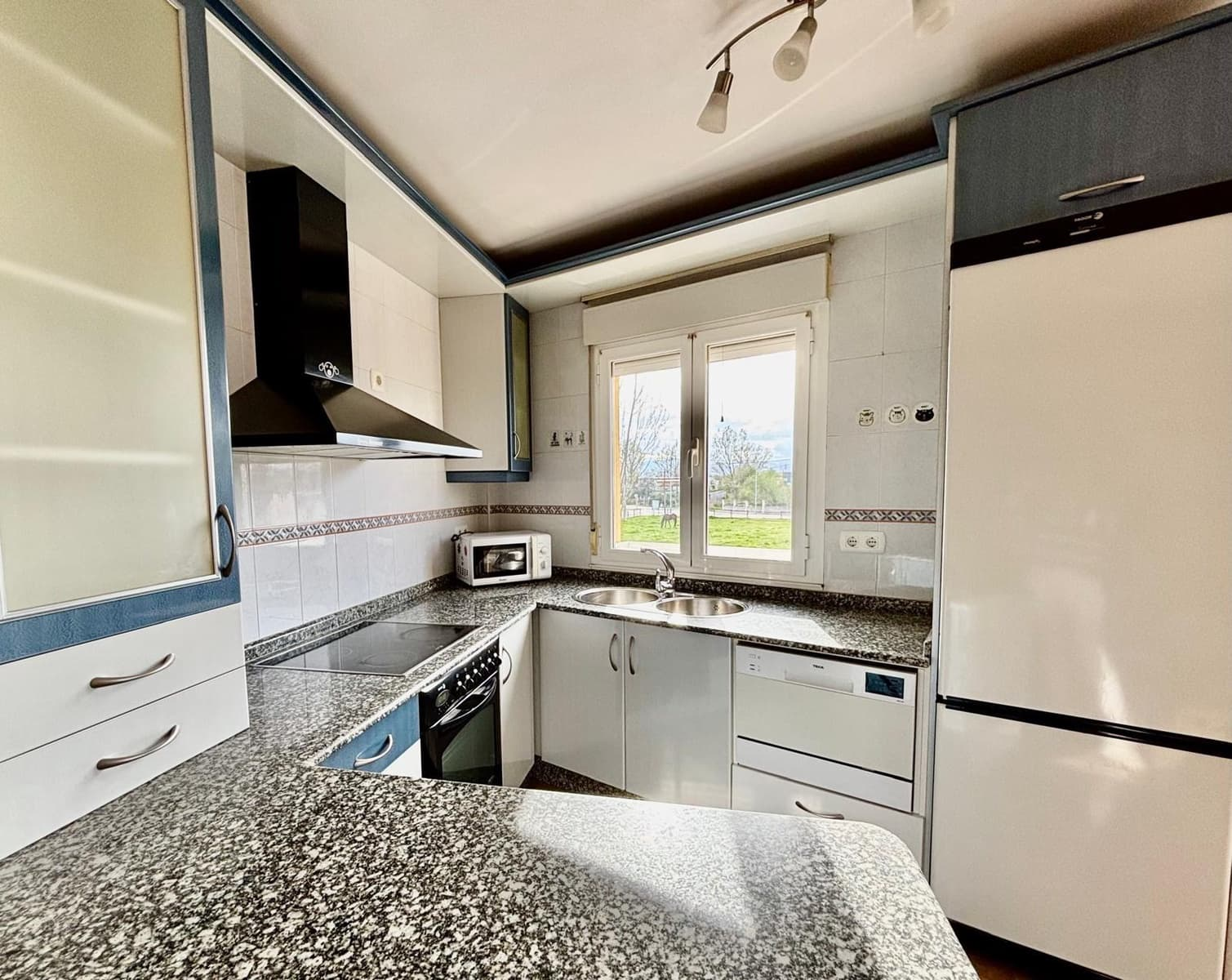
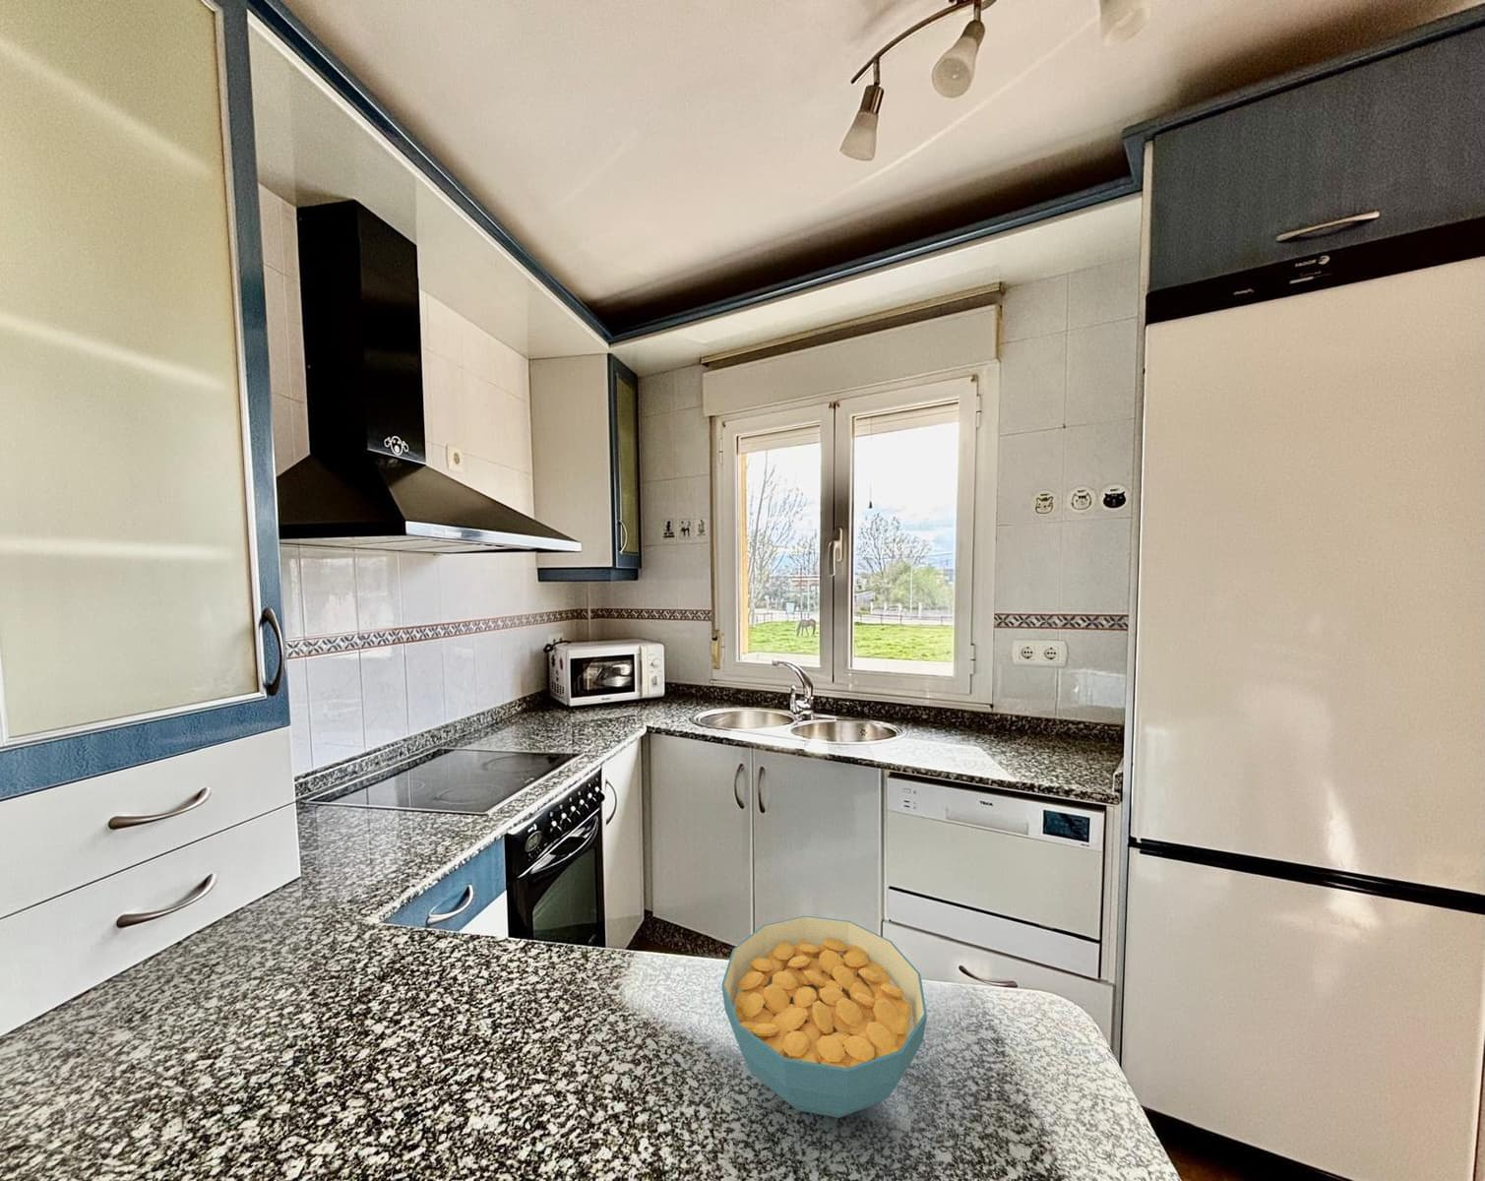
+ cereal bowl (822, 1026)
